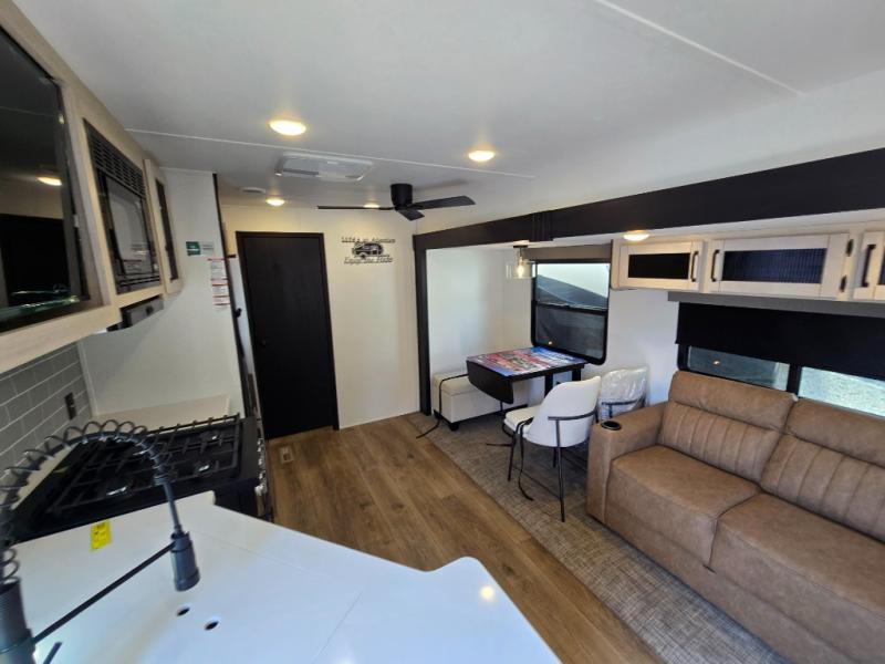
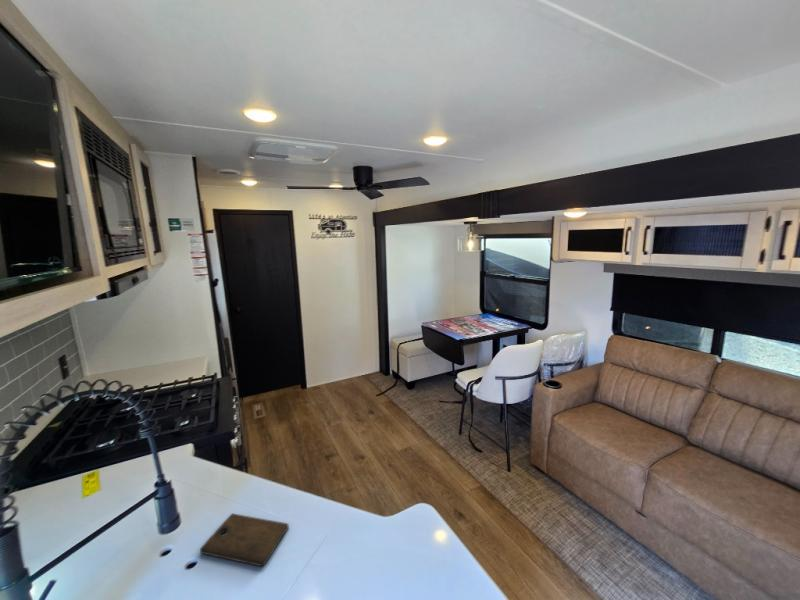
+ cutting board (246, 537)
